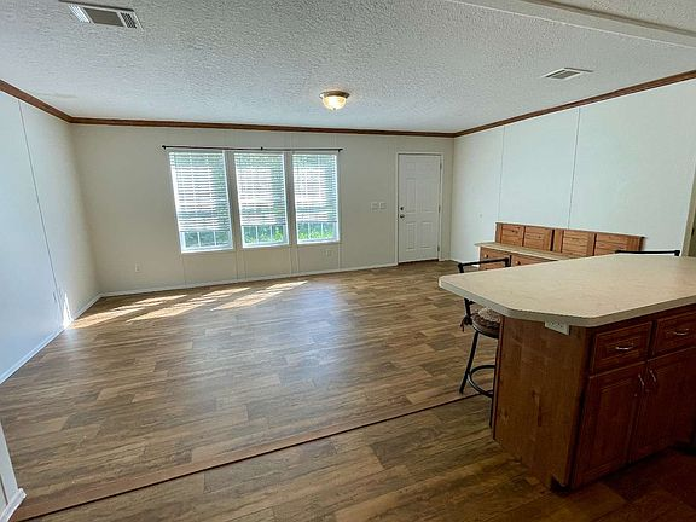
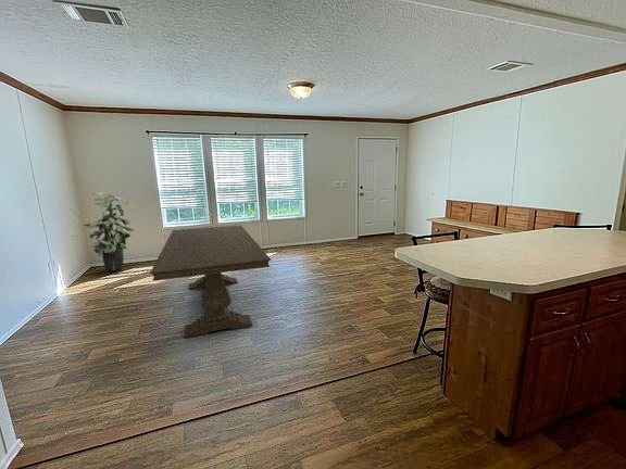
+ dining table (213, 271)
+ indoor plant (109, 231)
